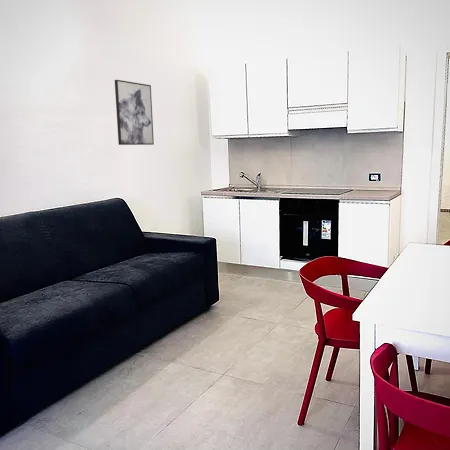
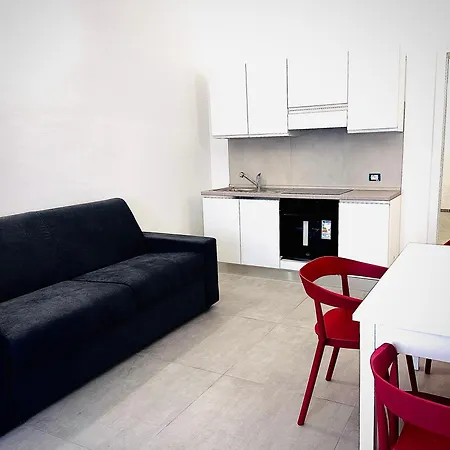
- wall art (135, 114)
